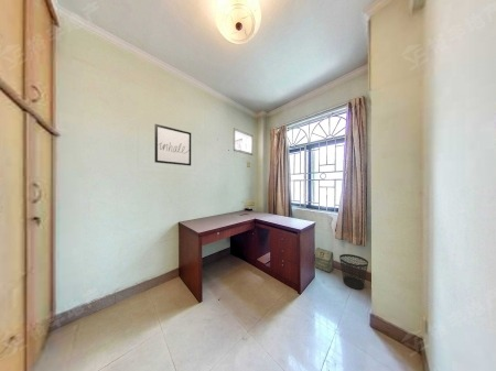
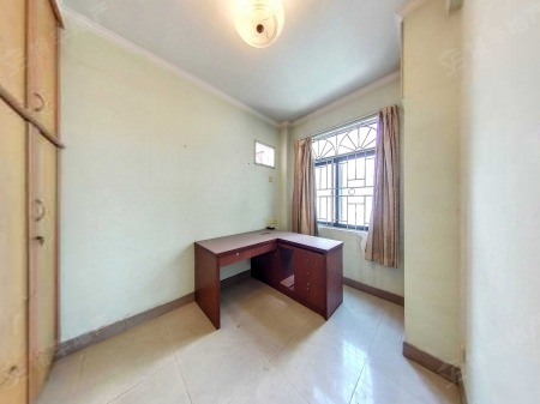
- wastebasket (353, 271)
- wall art (174, 146)
- bag (323, 259)
